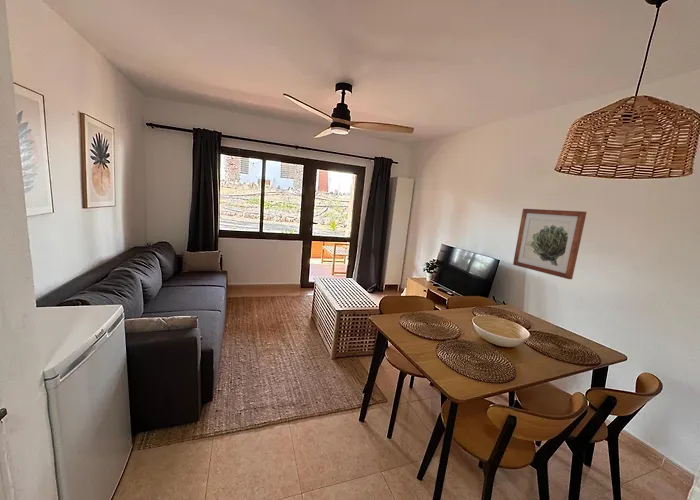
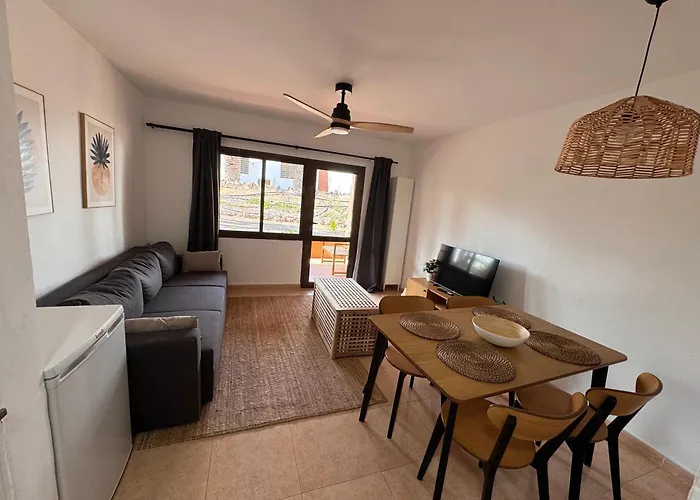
- wall art (545, 241)
